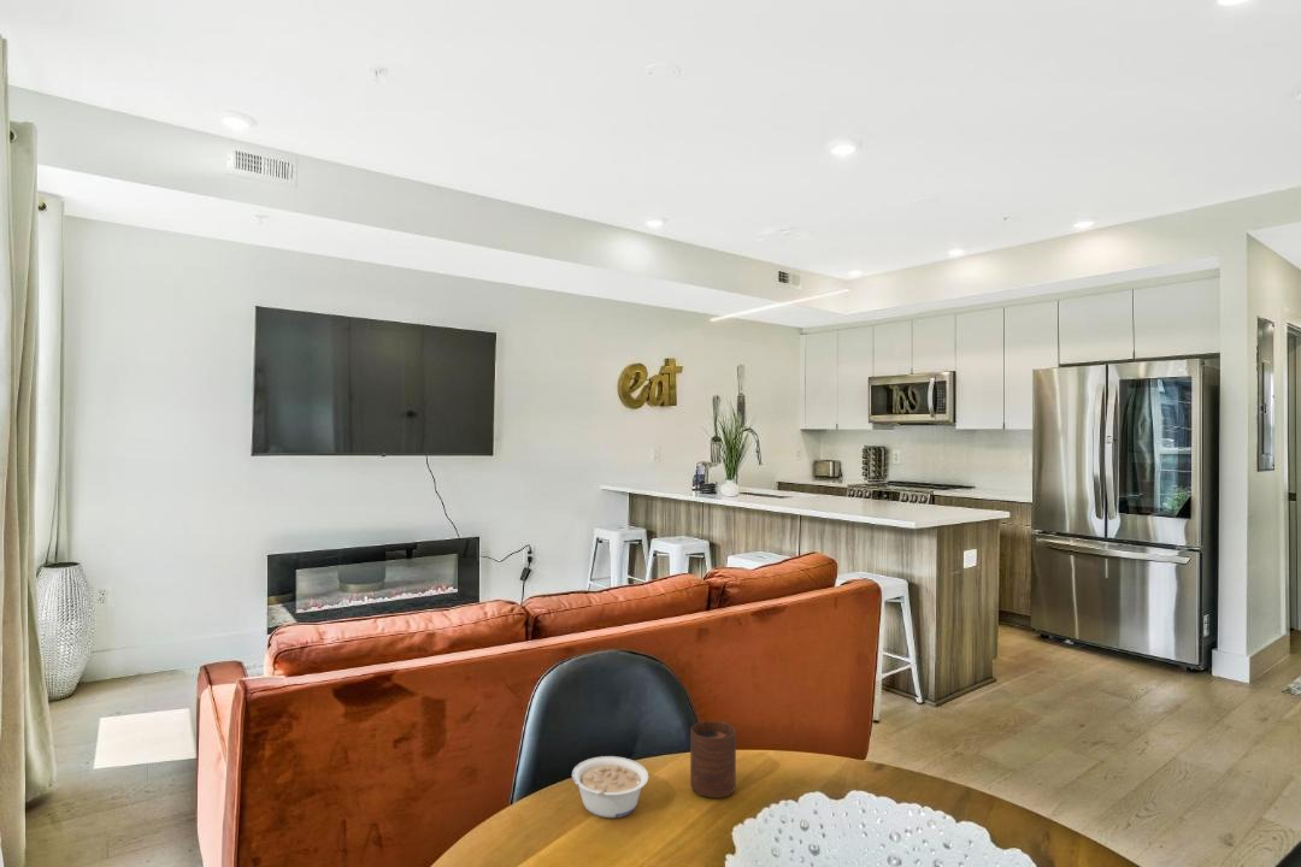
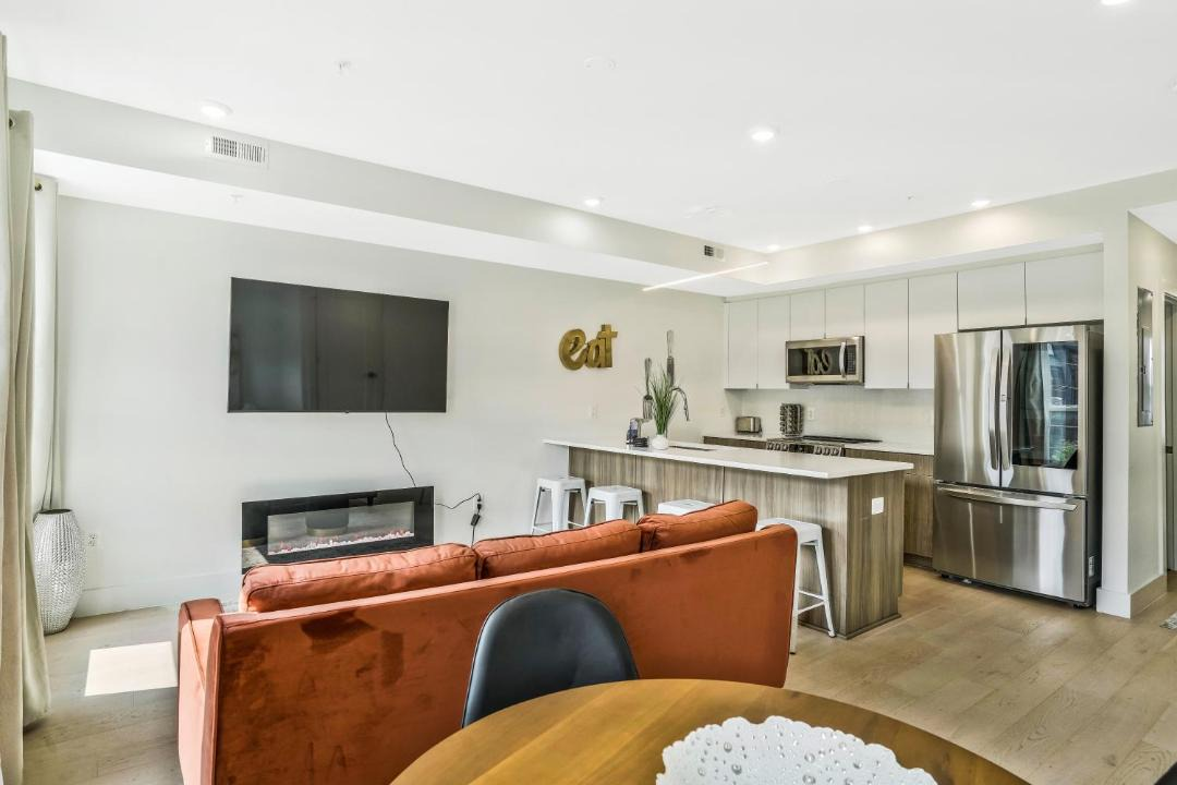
- legume (611, 786)
- cup (713, 755)
